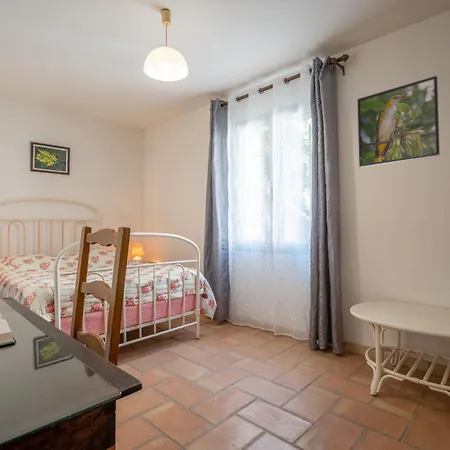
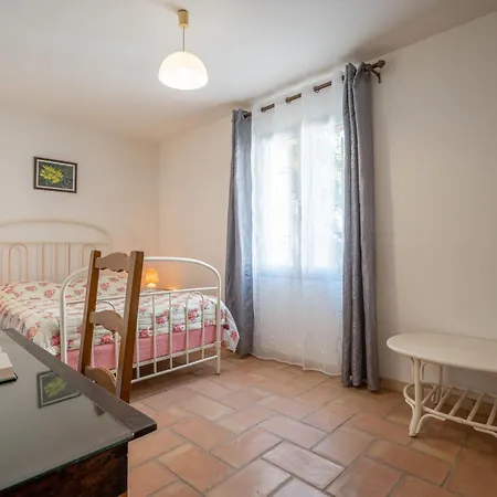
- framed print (395, 125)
